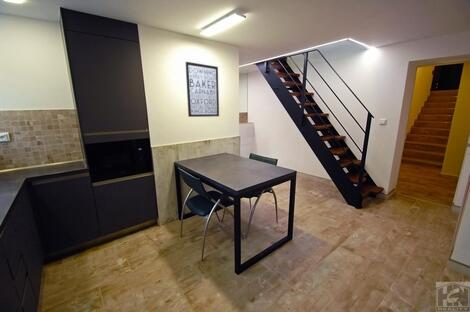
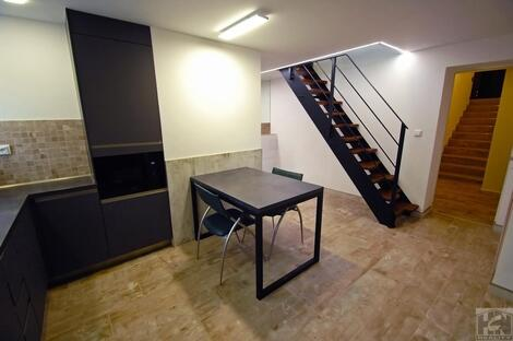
- wall art (203, 91)
